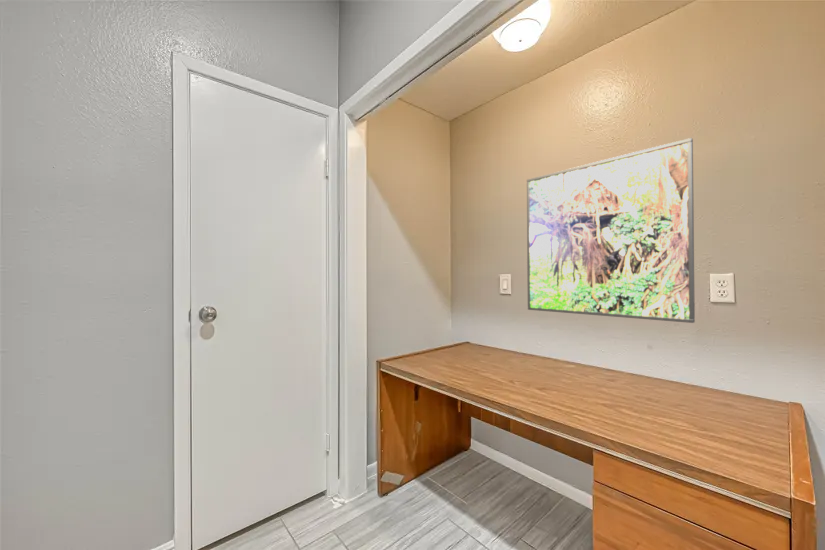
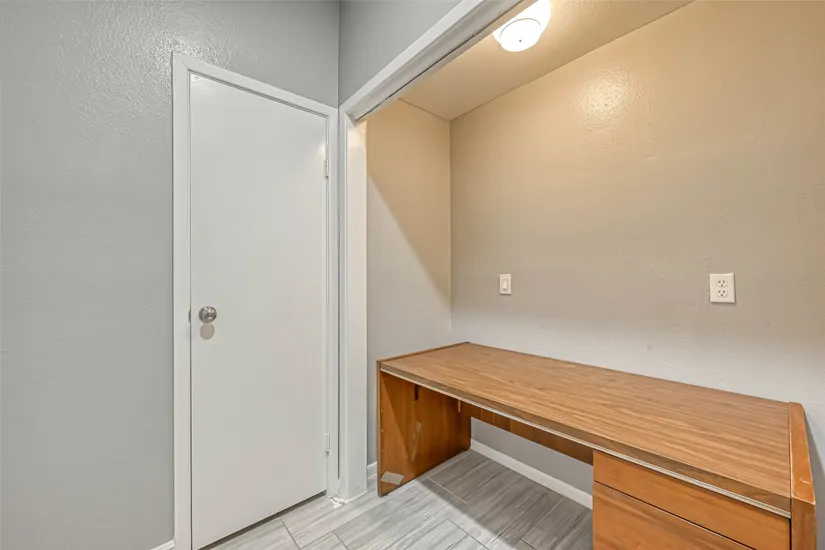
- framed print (596, 238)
